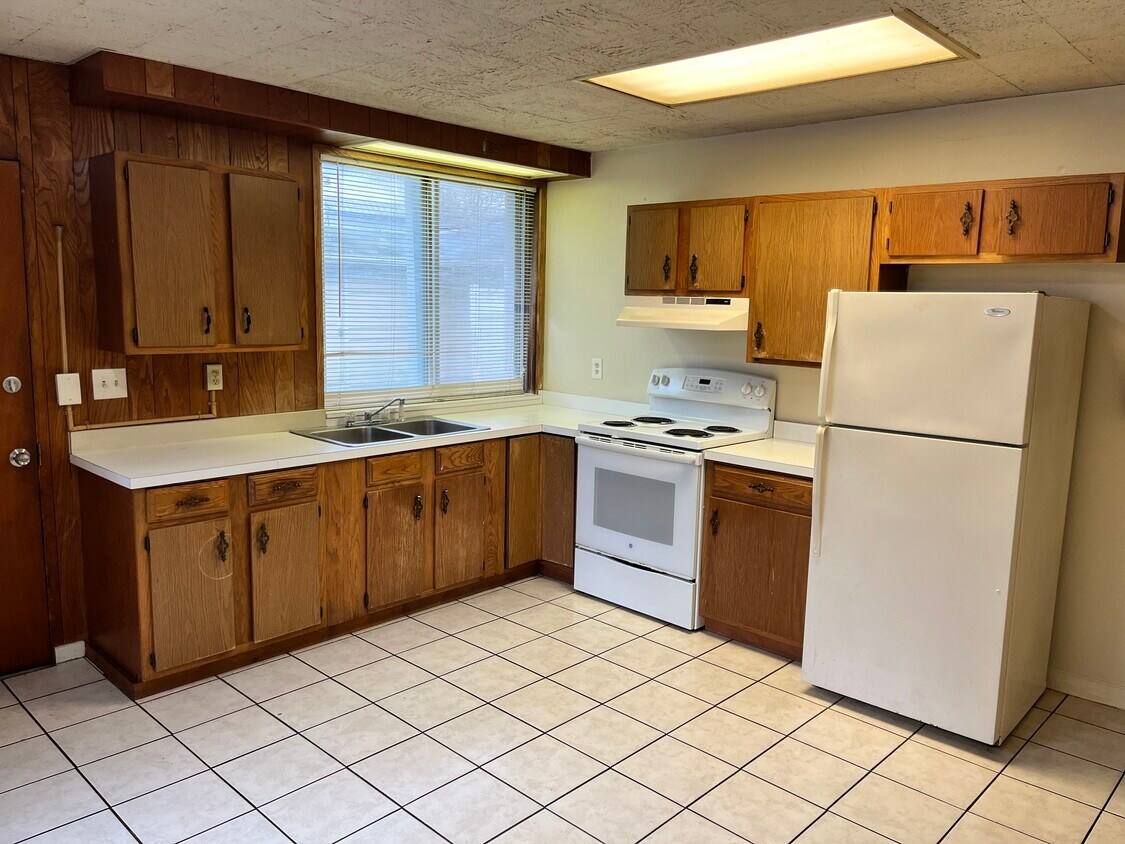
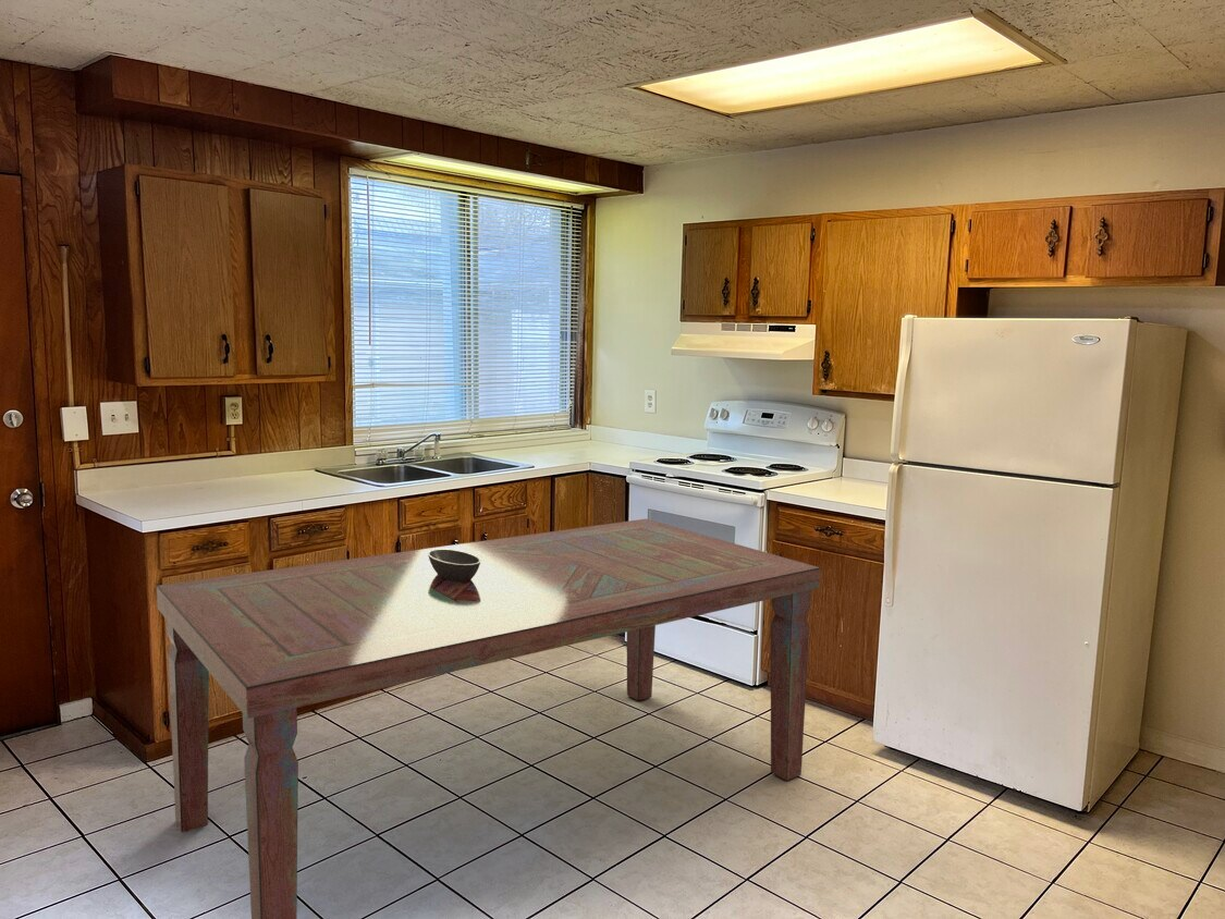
+ bowl (453, 565)
+ dining table (501, 660)
